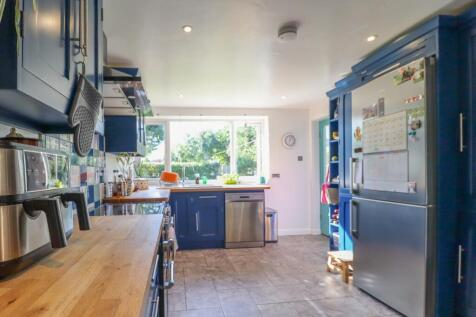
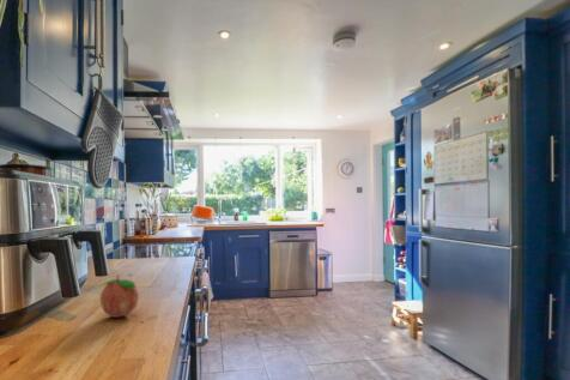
+ fruit (120, 295)
